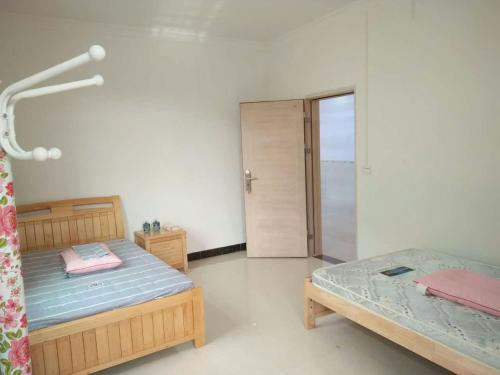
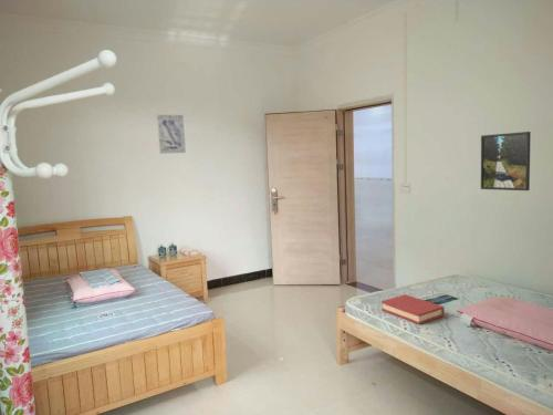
+ wall art (171, 134)
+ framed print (503, 162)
+ hardback book (411, 308)
